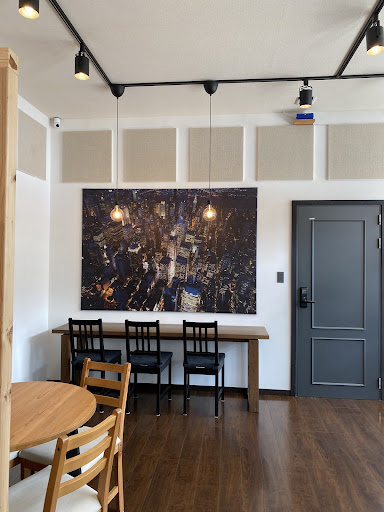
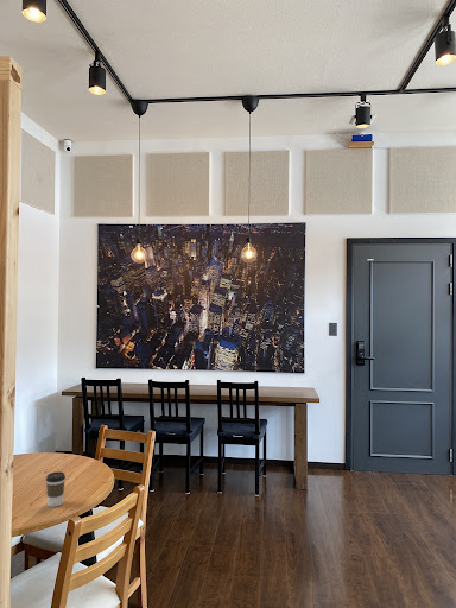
+ coffee cup (55, 489)
